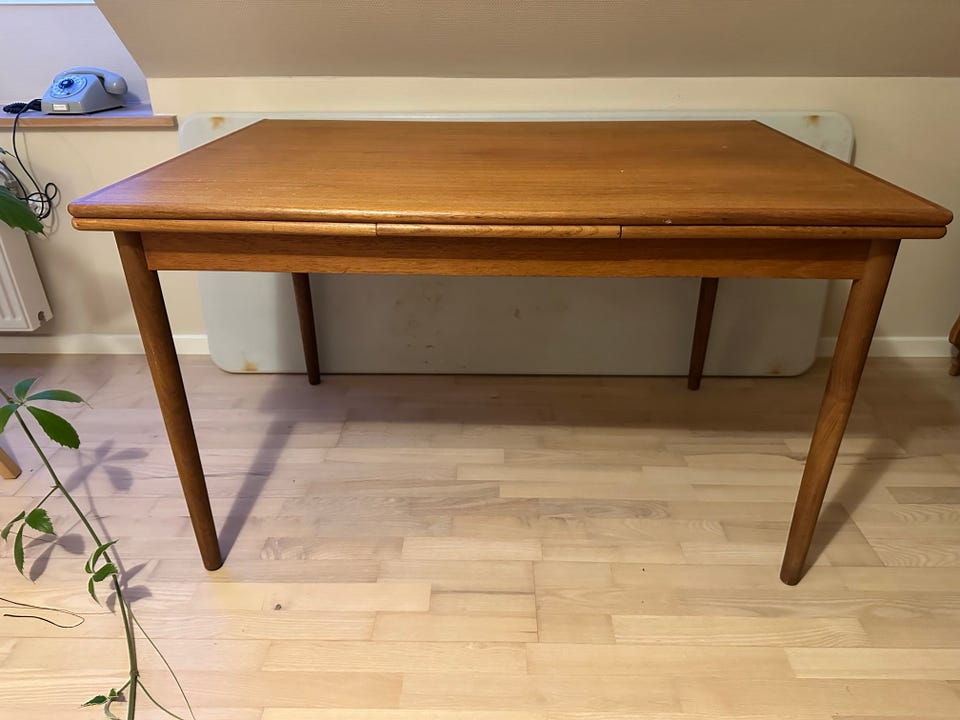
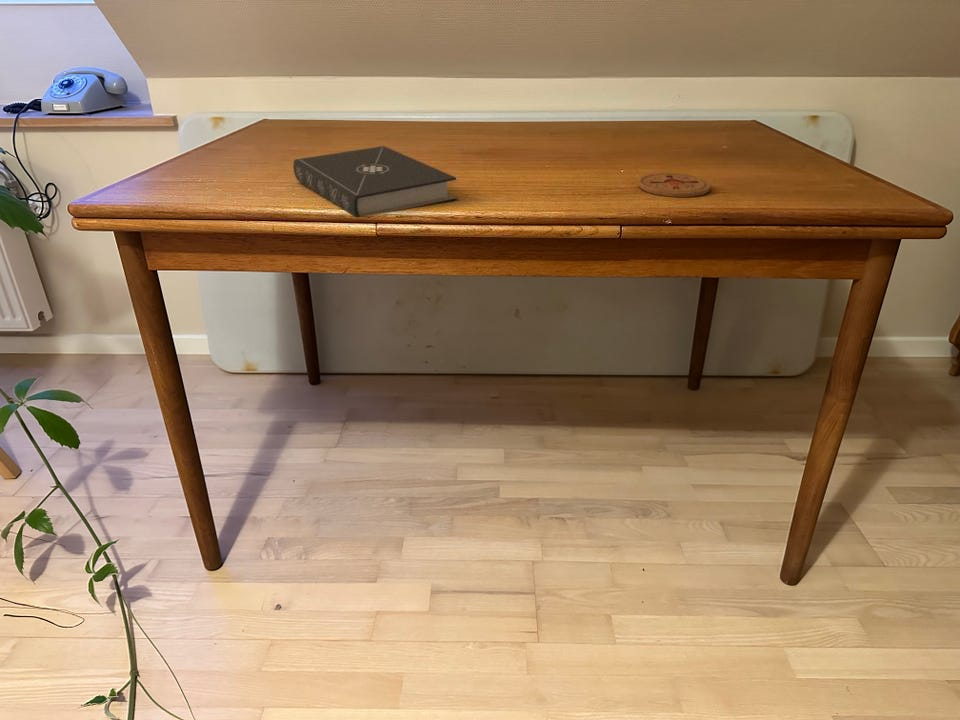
+ book (371, 178)
+ coaster (674, 184)
